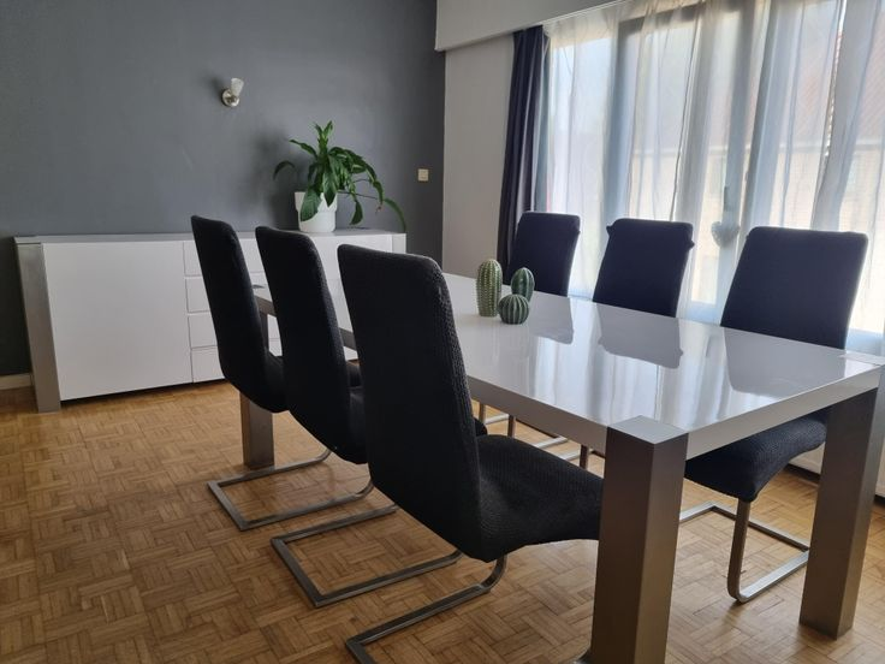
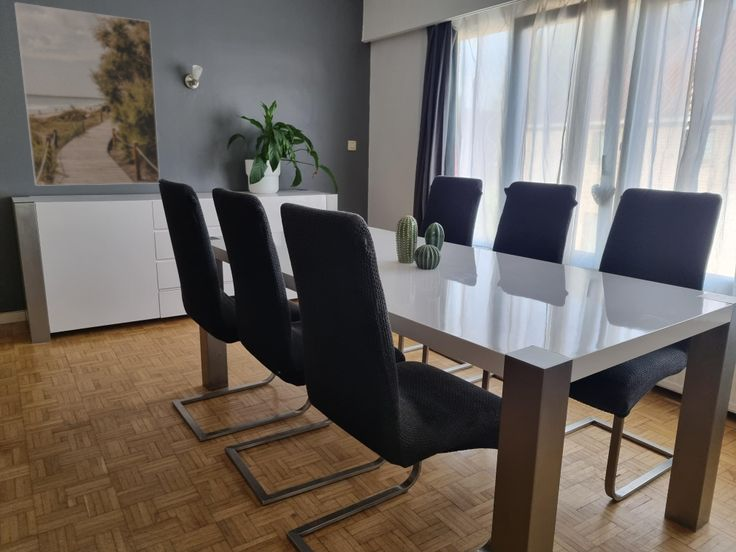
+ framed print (93, 101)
